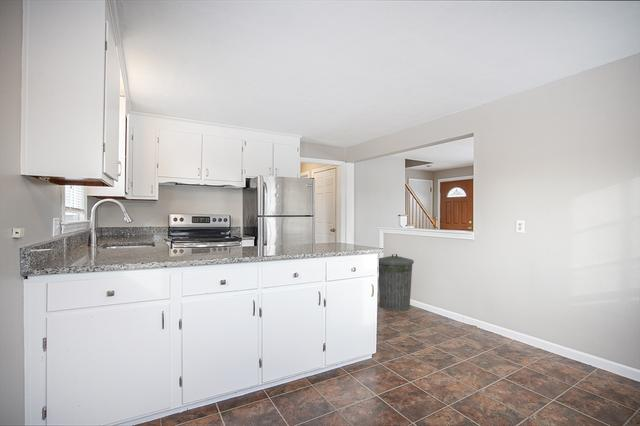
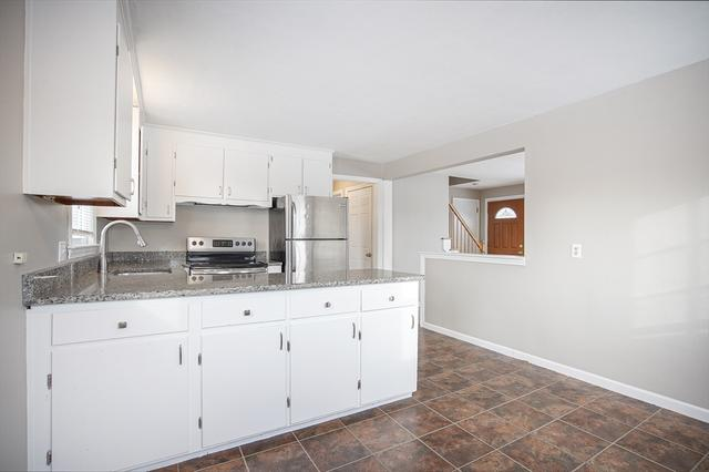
- trash can (394, 280)
